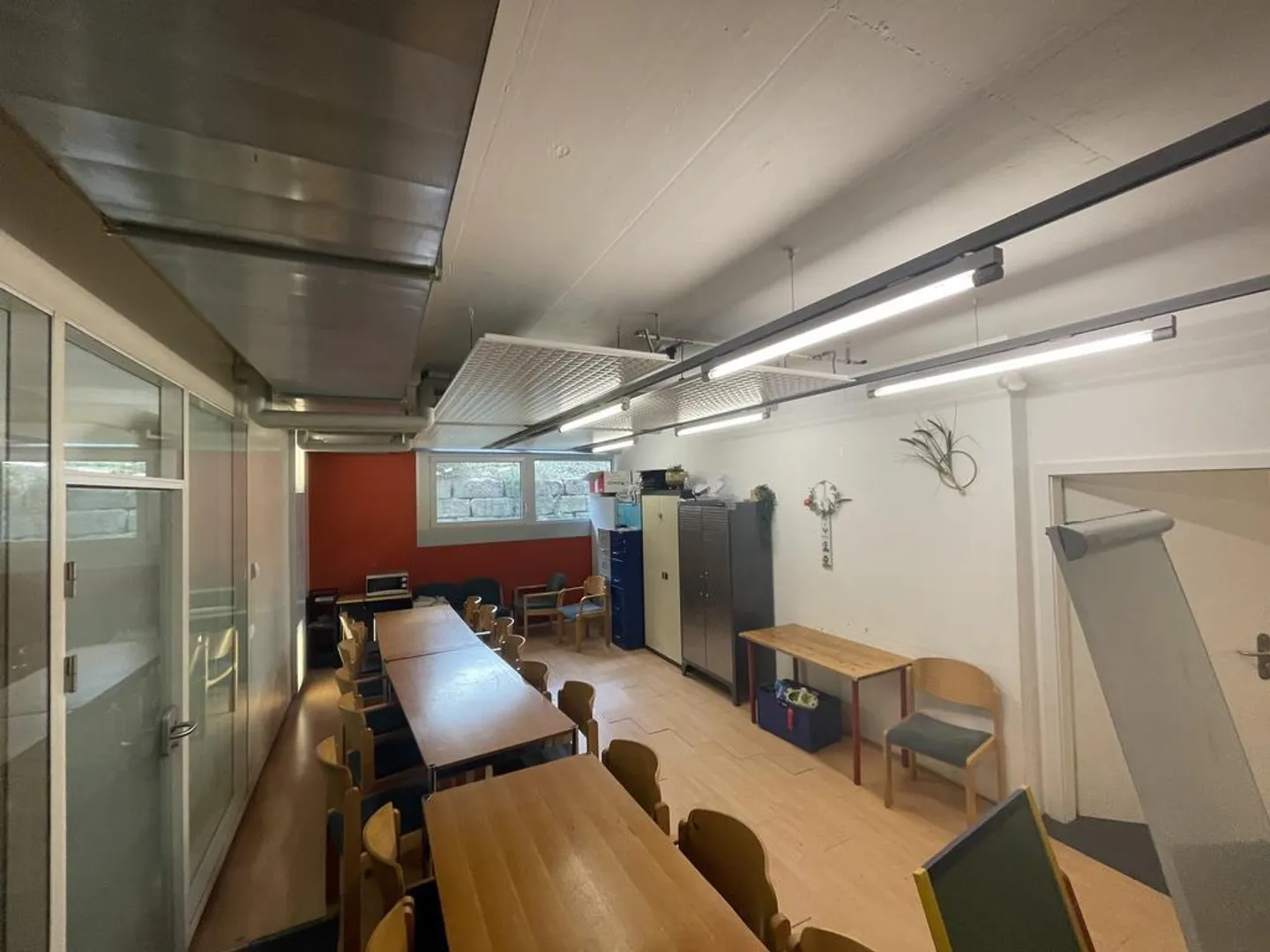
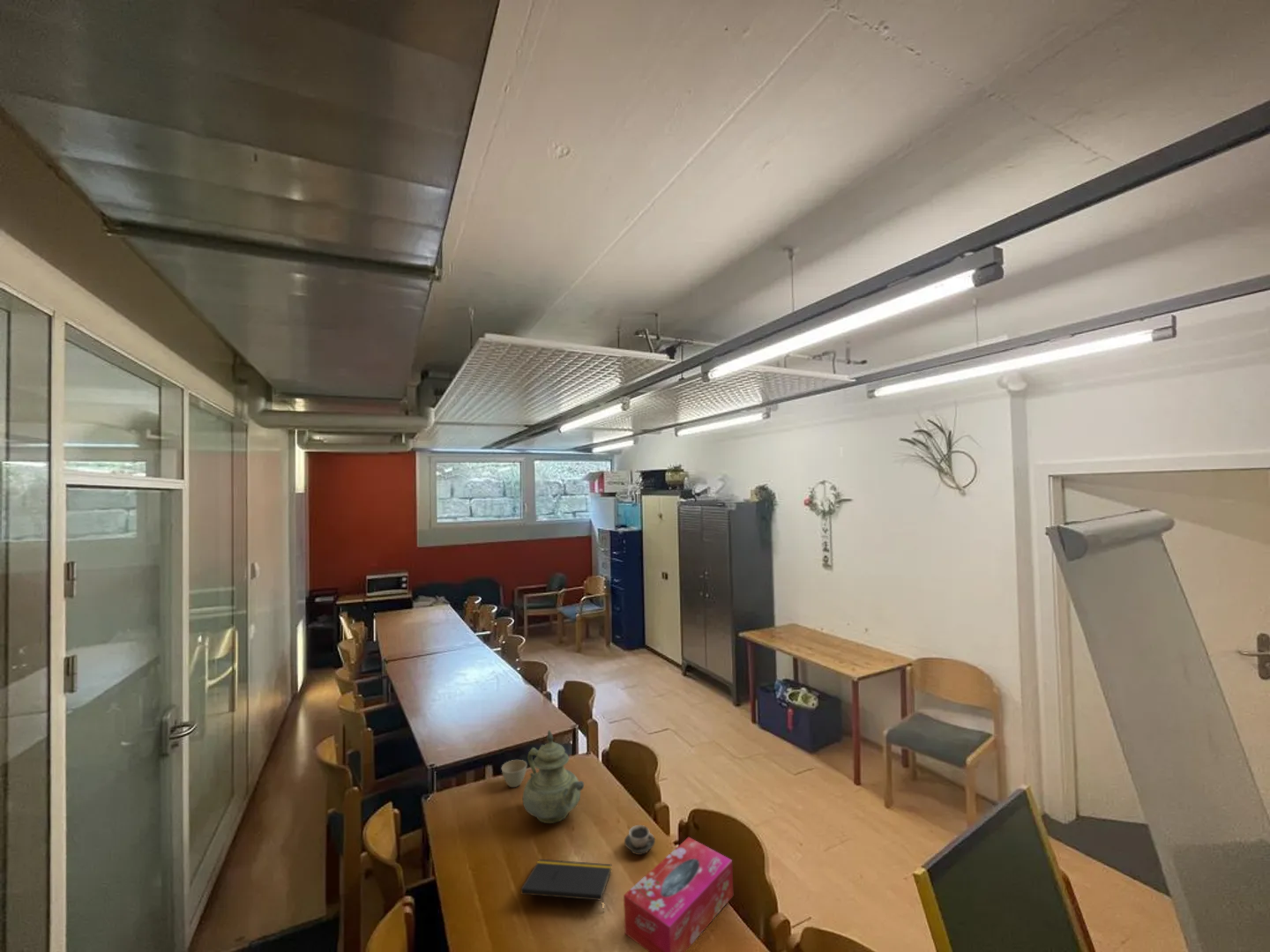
+ notepad (568, 878)
+ tissue box (680, 895)
+ flower pot (514, 775)
+ cup (639, 839)
+ teapot (554, 774)
